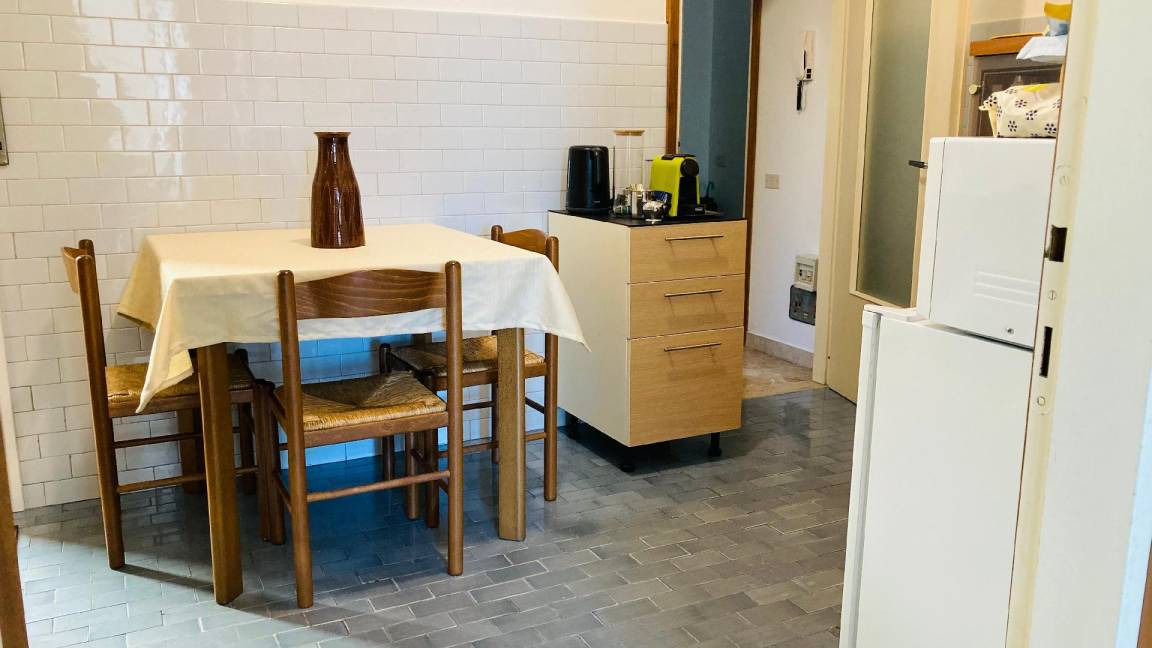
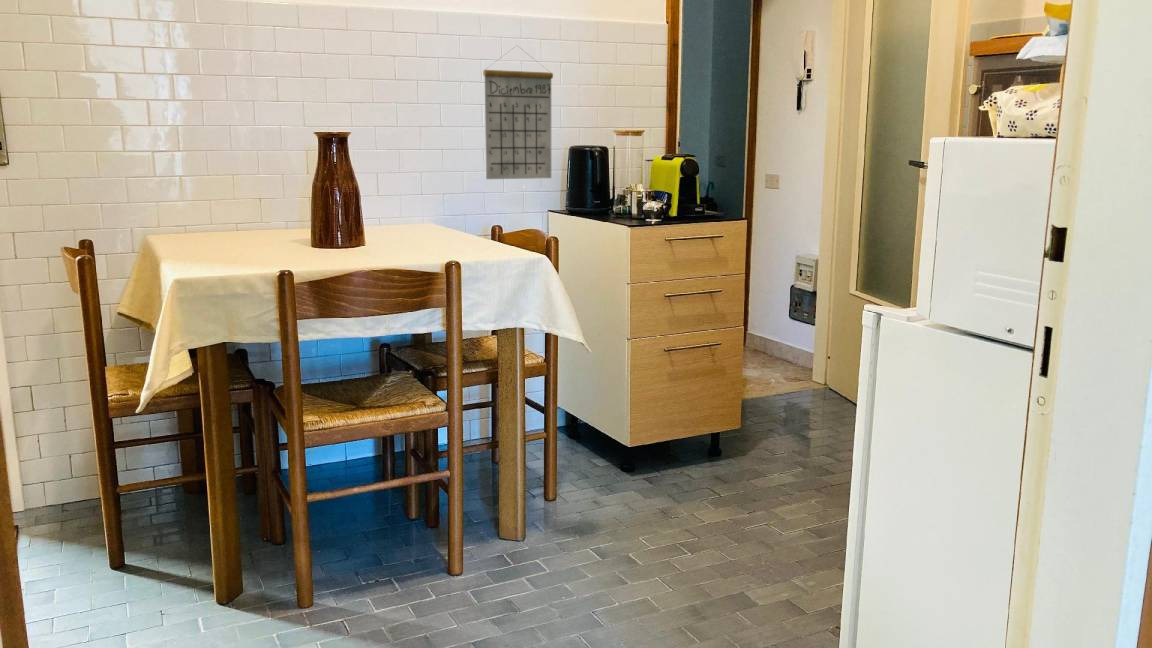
+ calendar (518, 112)
